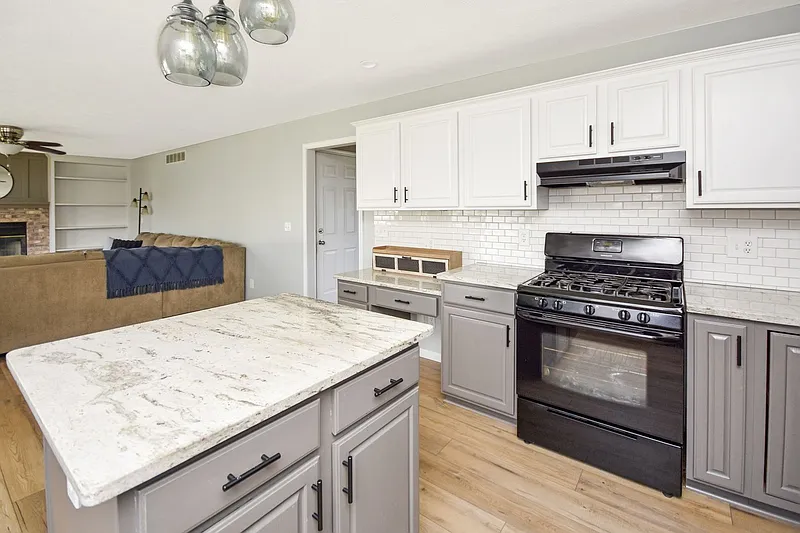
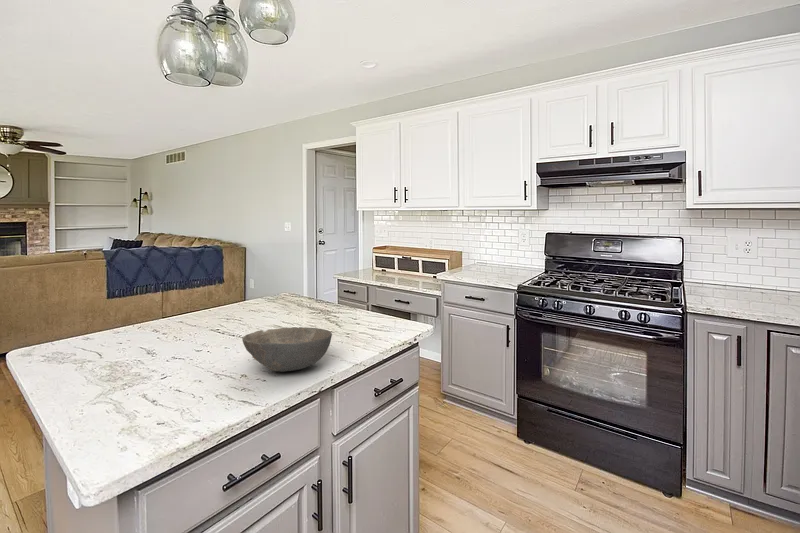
+ bowl (288, 351)
